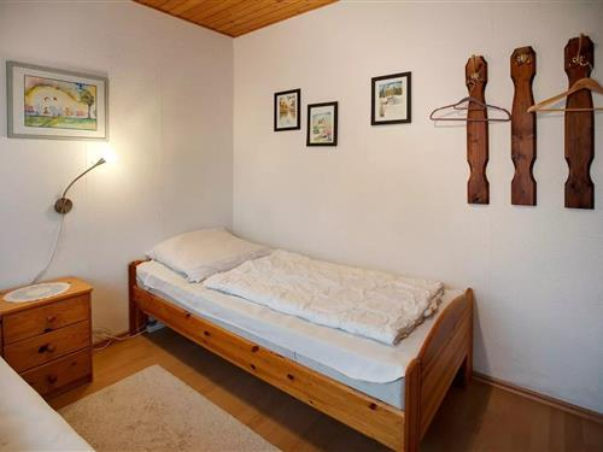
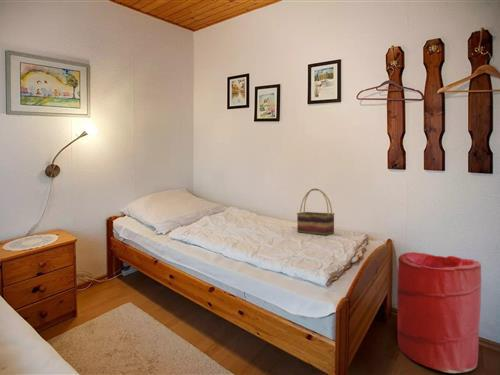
+ laundry hamper (437, 303)
+ woven basket (315, 212)
